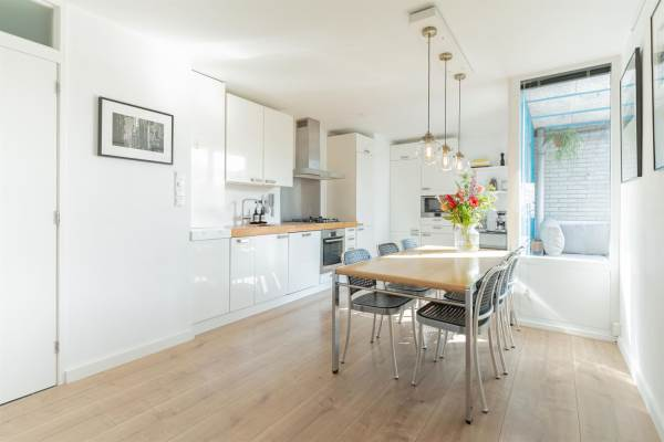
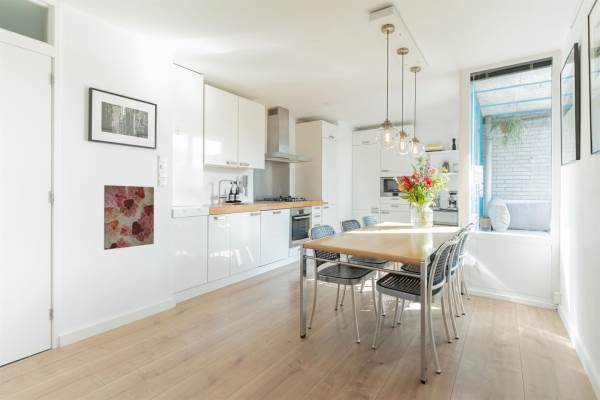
+ wall art (130, 216)
